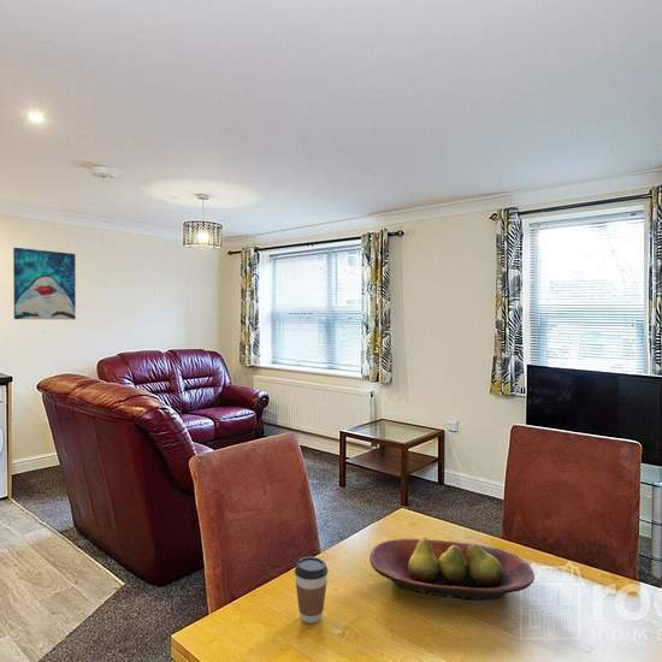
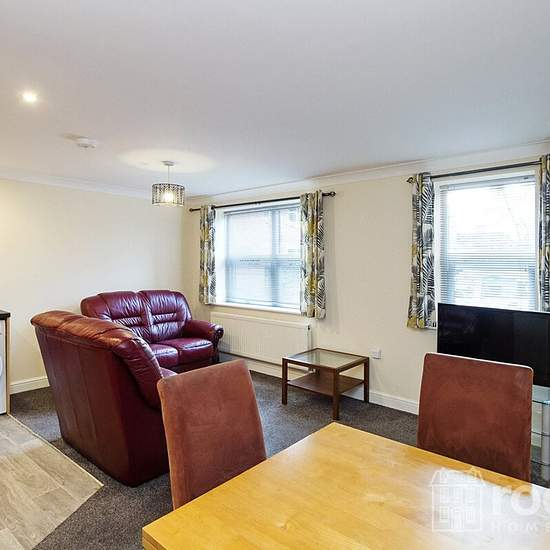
- wall art (46, 284)
- fruit bowl (448, 563)
- coffee cup (311, 590)
